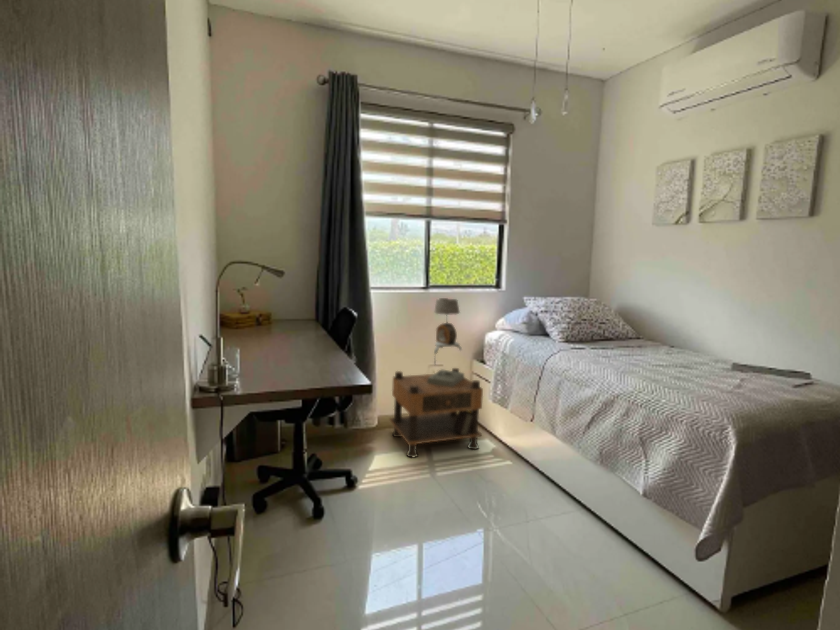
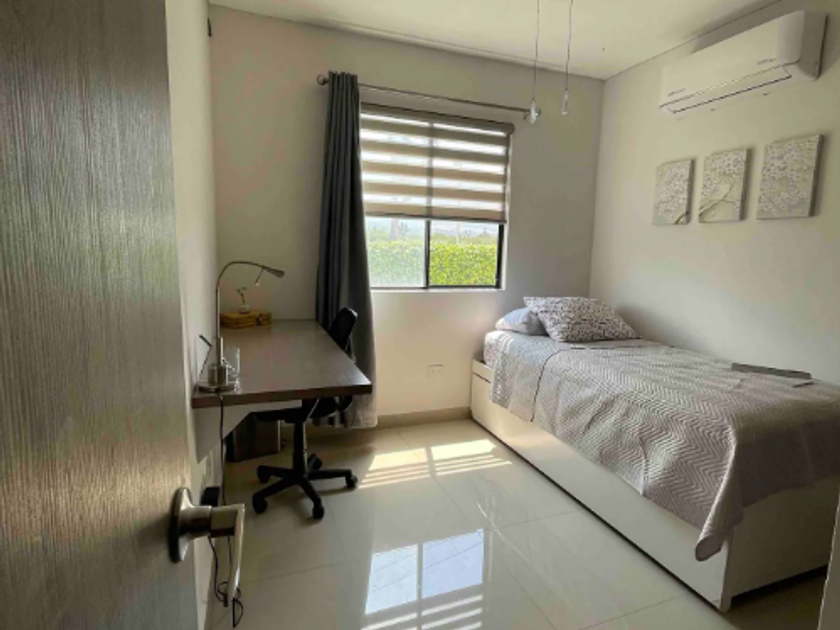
- nightstand (435, 408)
- table lamp (447, 340)
